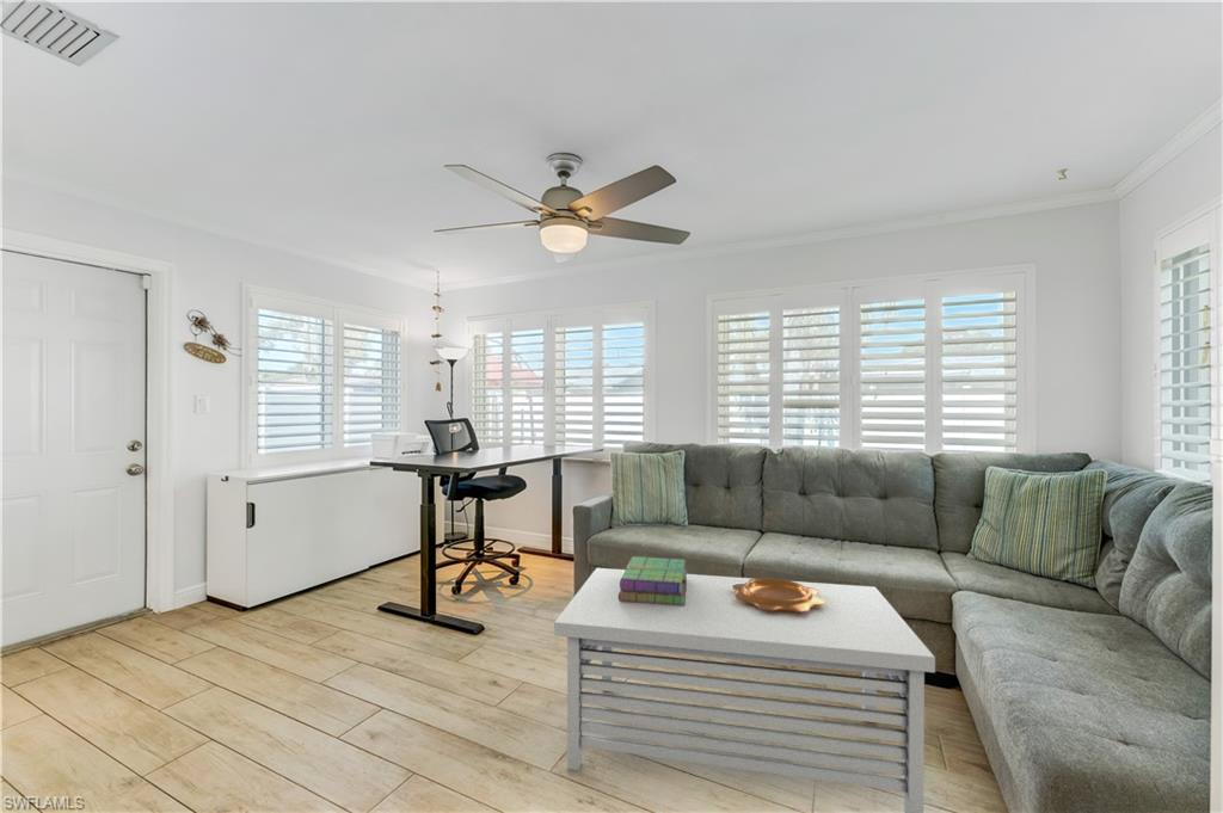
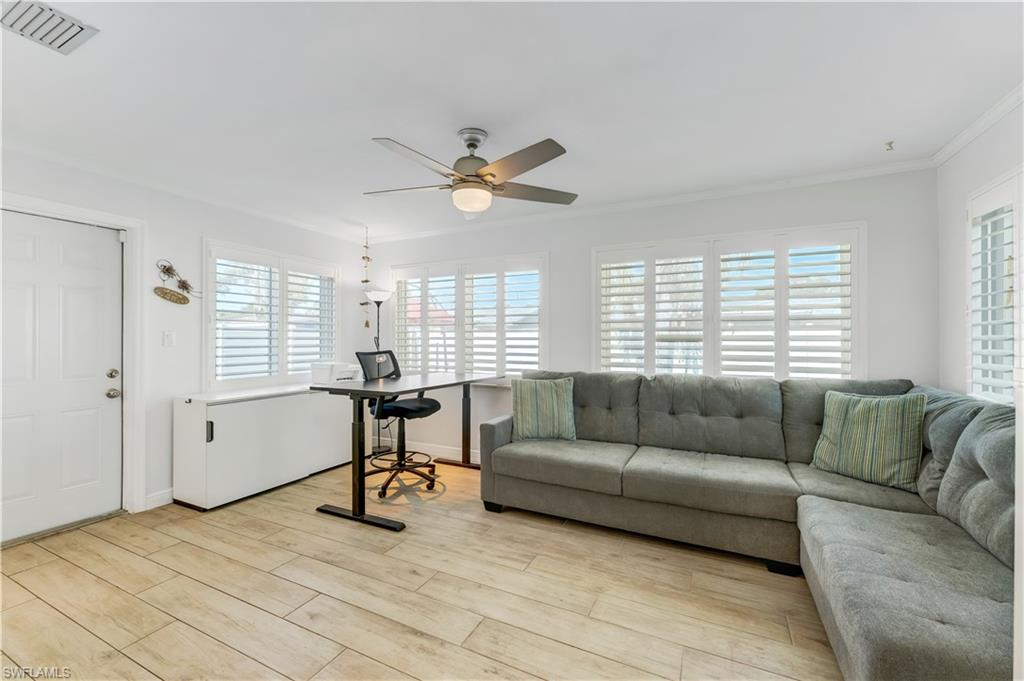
- stack of books (654, 578)
- decorative bowl (778, 592)
- coffee table (729, 671)
